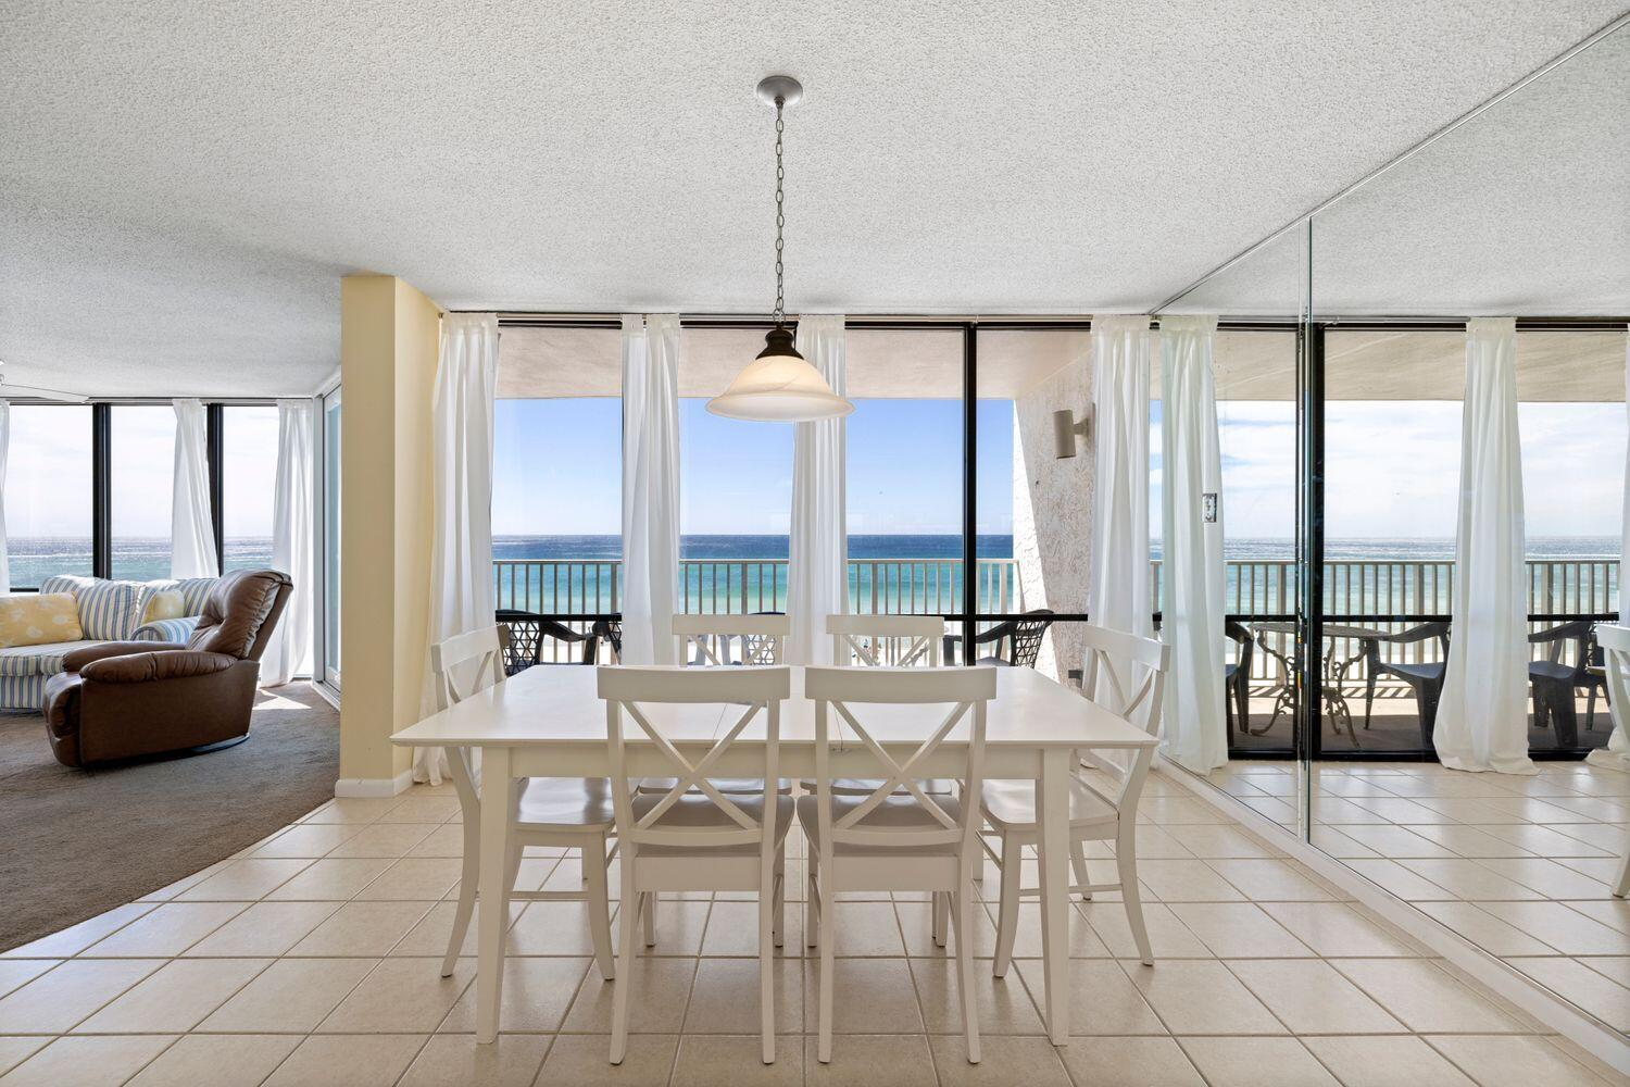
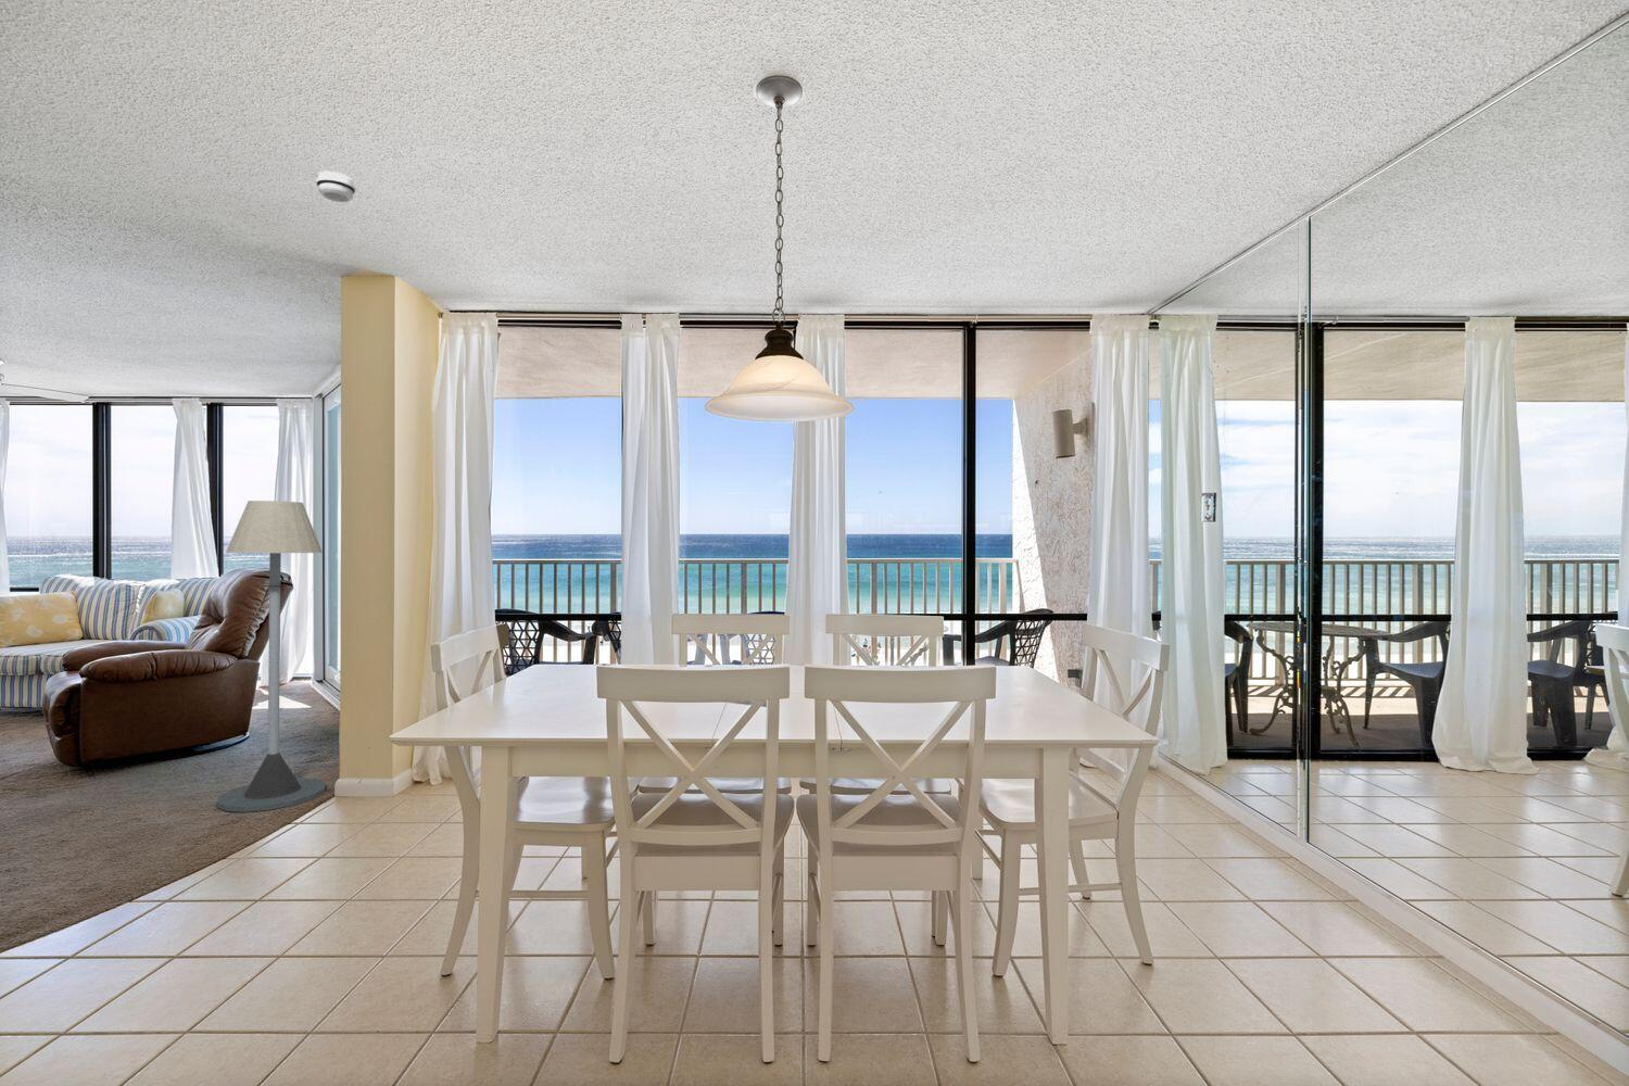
+ floor lamp (274, 648)
+ smoke detector (336, 187)
